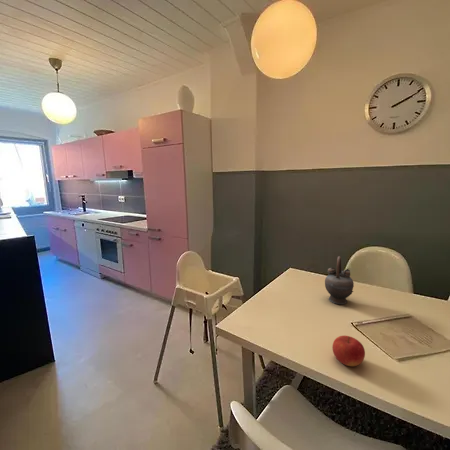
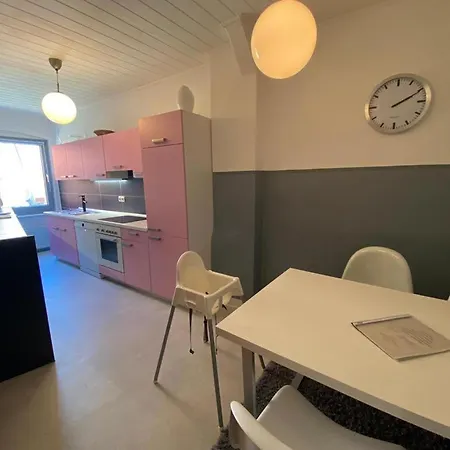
- teapot (339, 278)
- fruit (348, 349)
